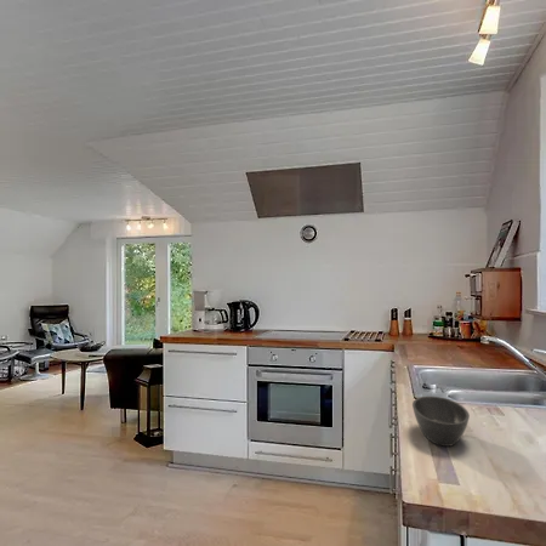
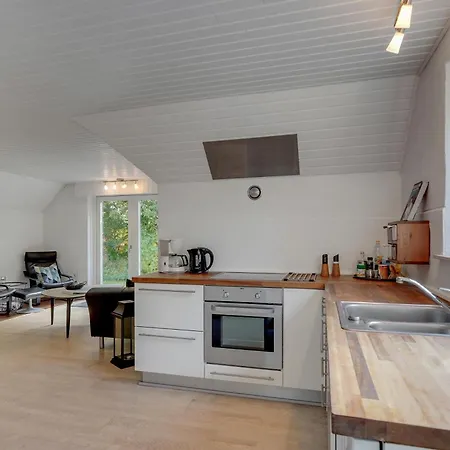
- bowl (439, 421)
